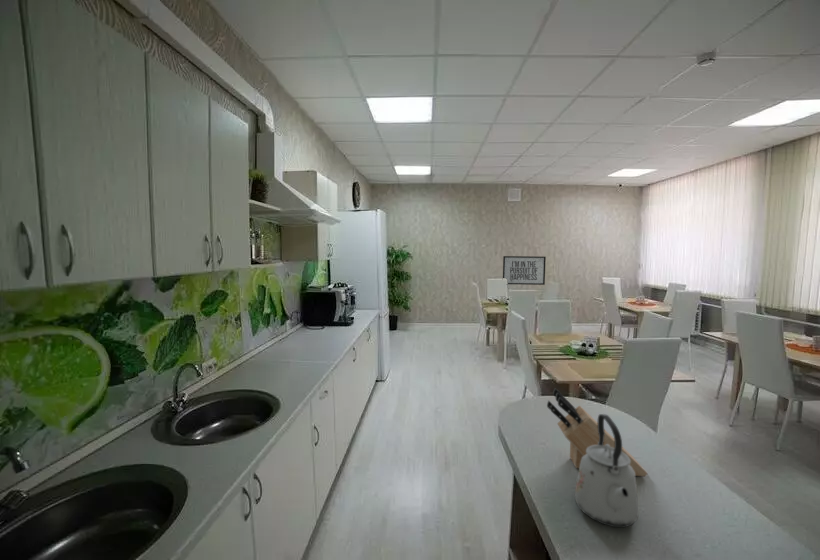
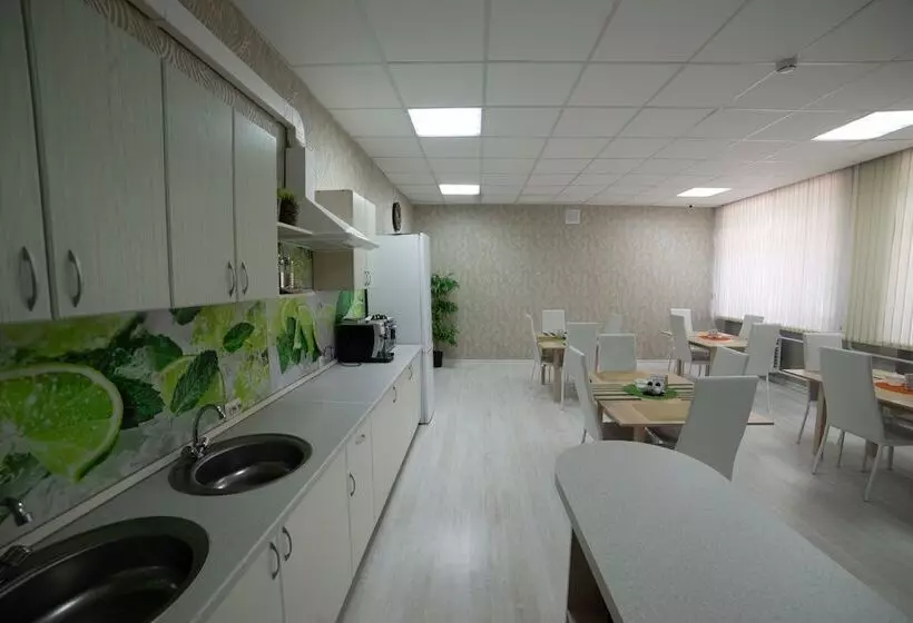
- kettle (610, 472)
- knife block (594, 429)
- mirror (524, 270)
